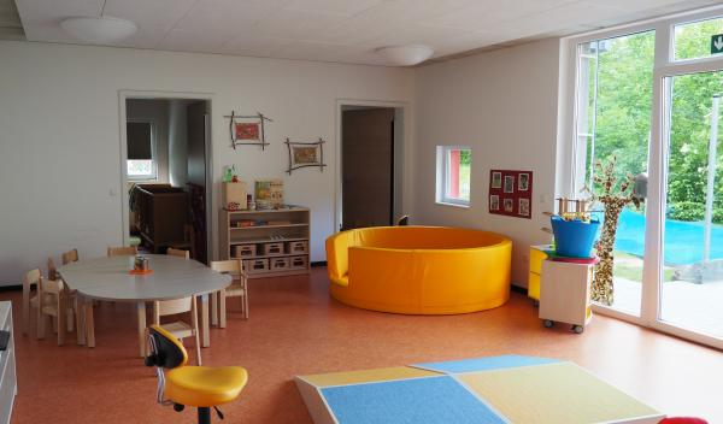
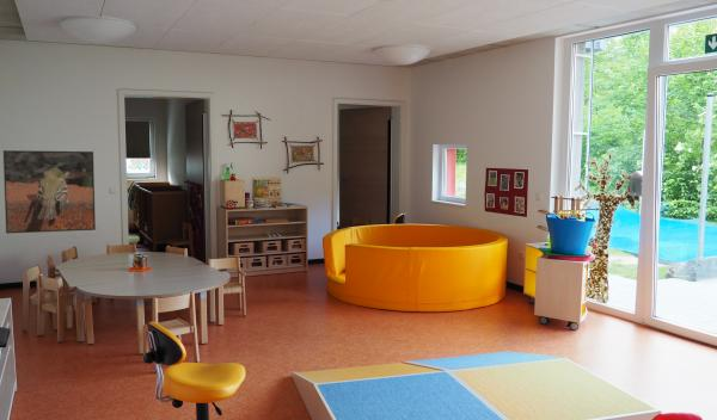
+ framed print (50, 191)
